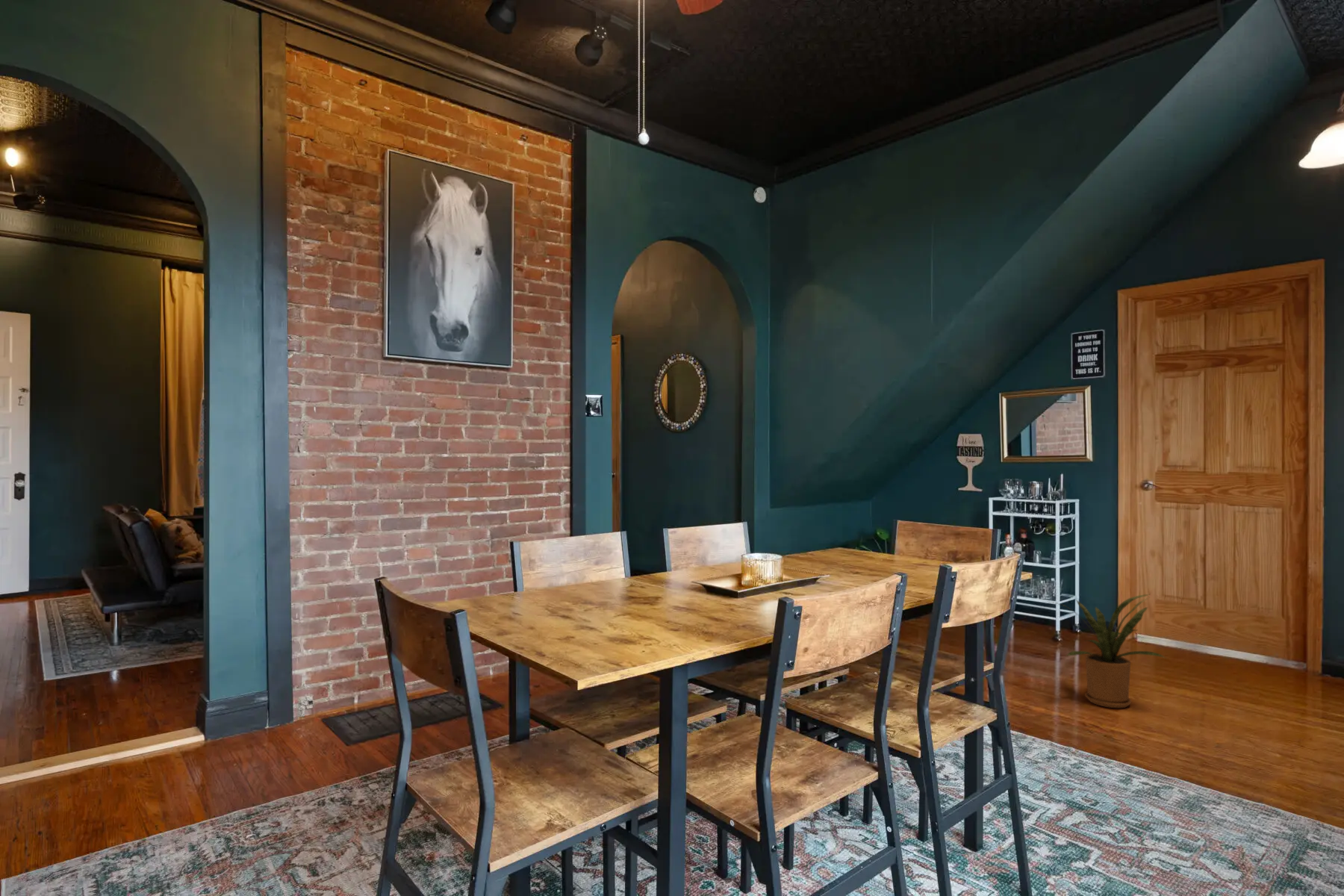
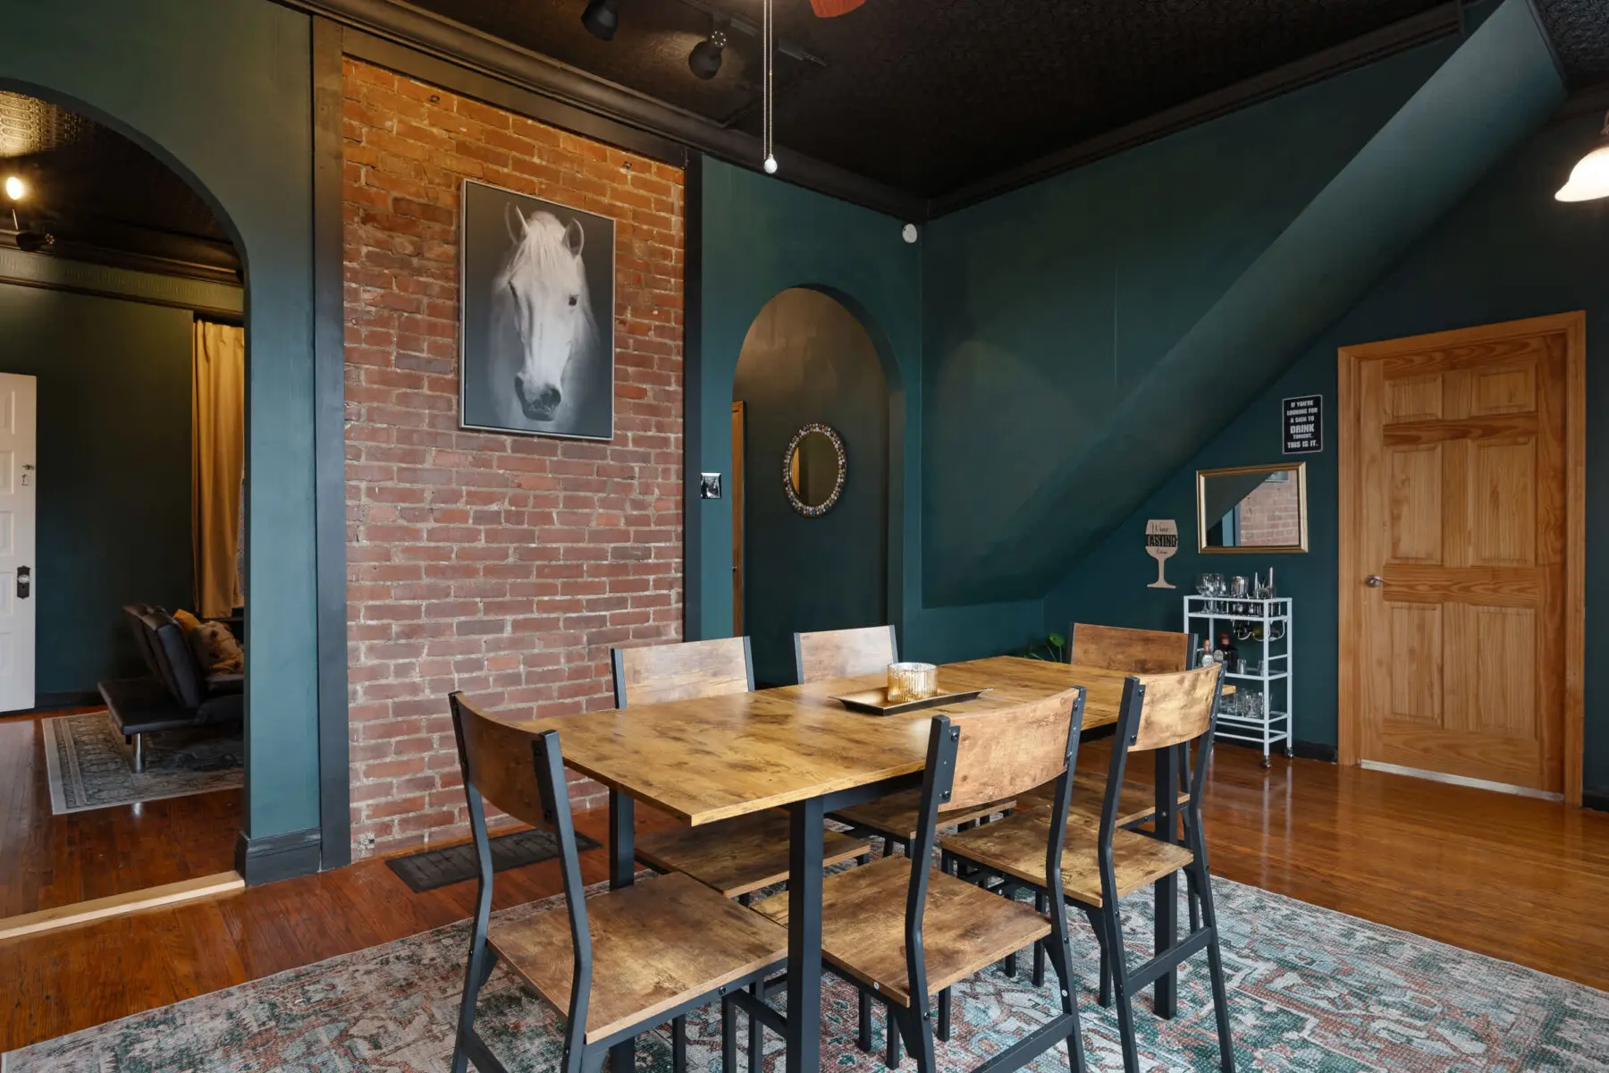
- house plant (1107, 645)
